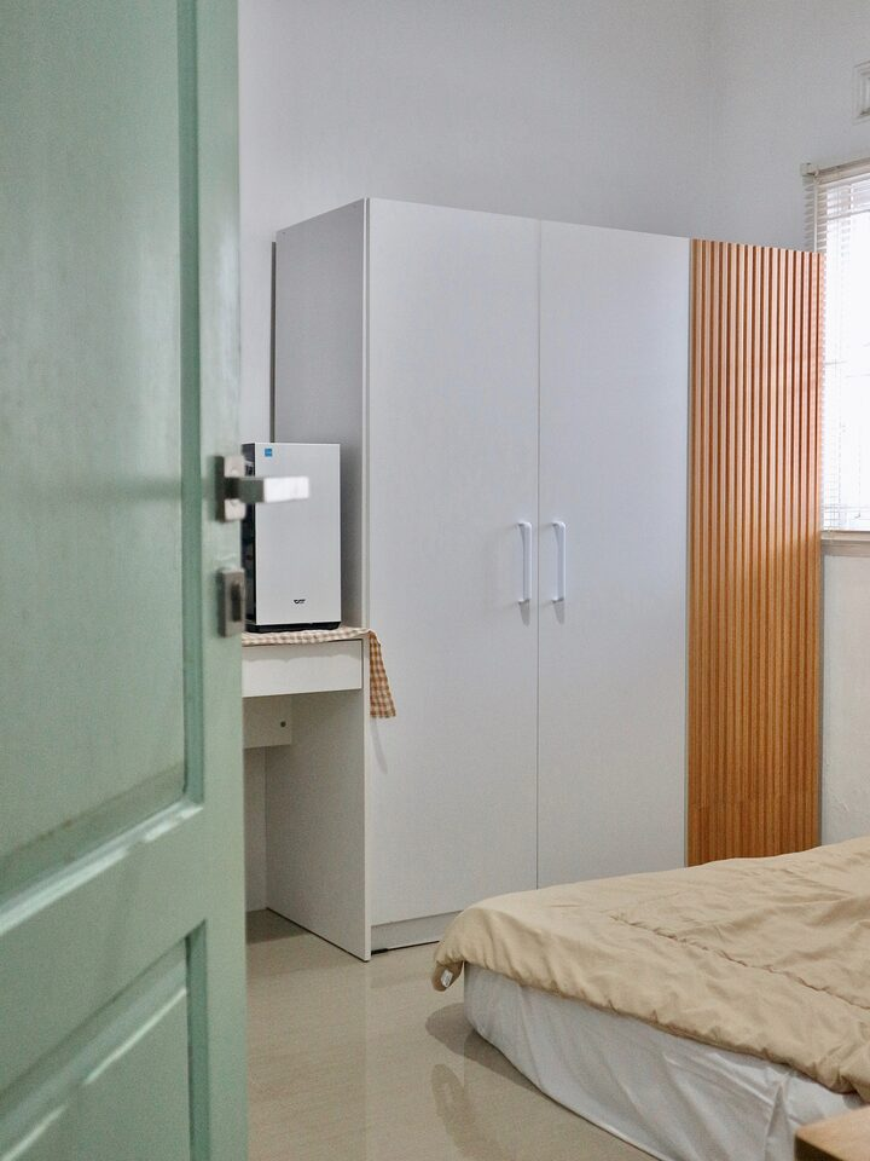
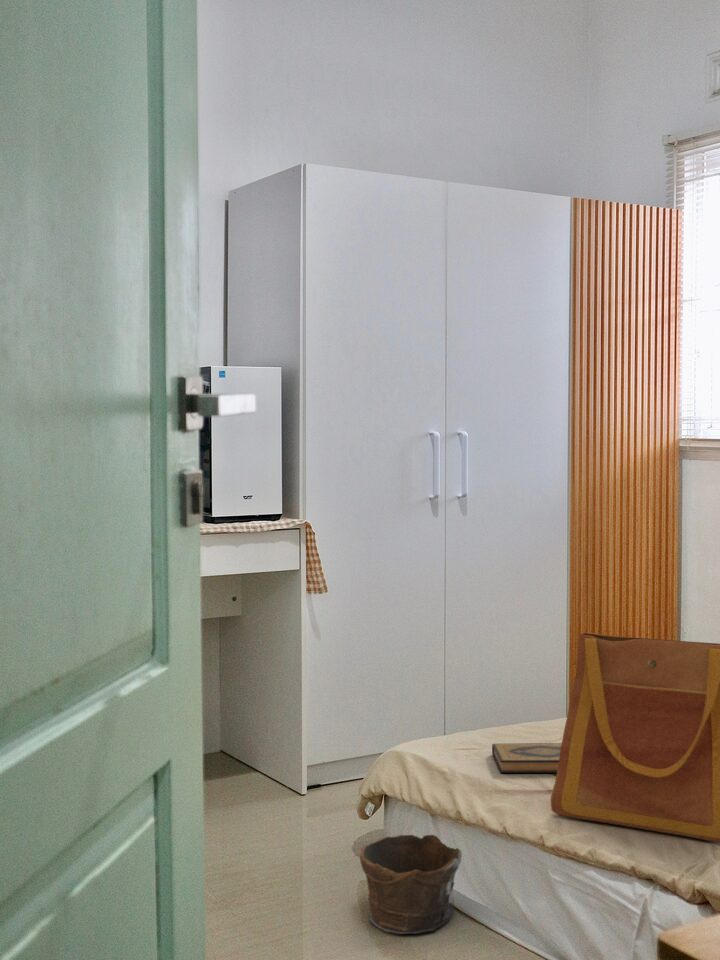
+ clay pot (410, 868)
+ hardback book (544, 756)
+ tote bag (654, 728)
